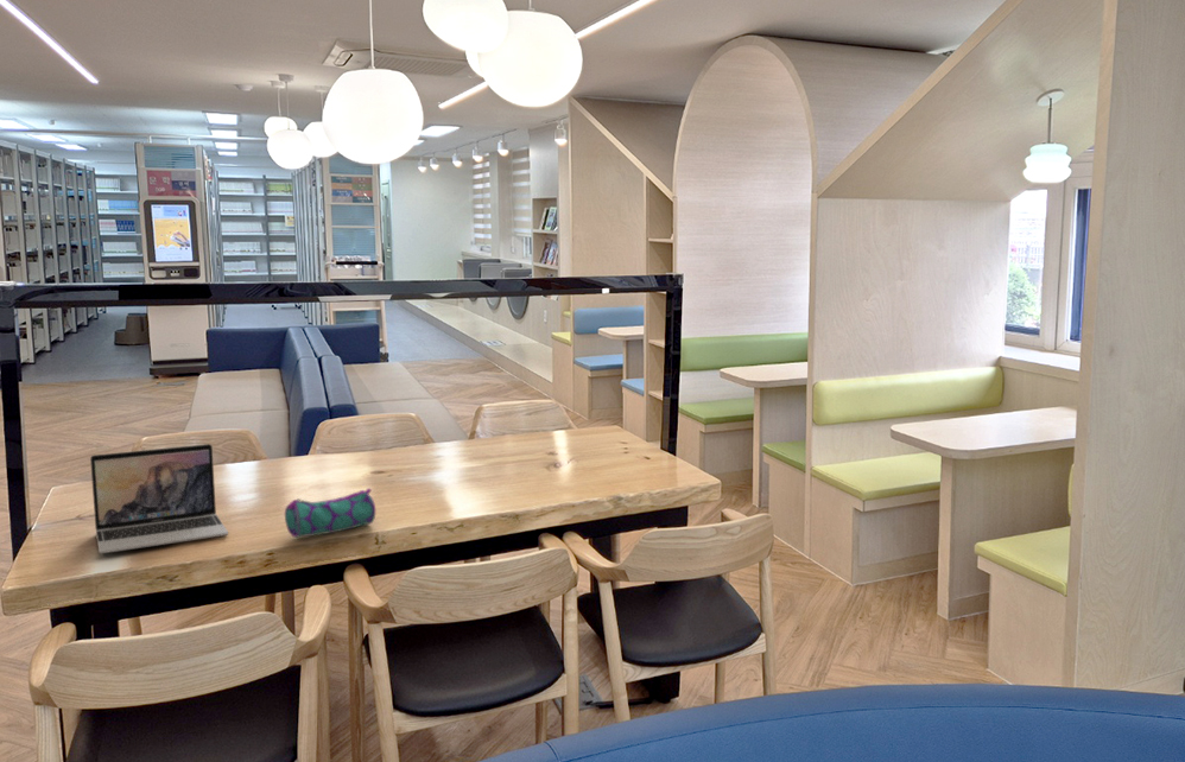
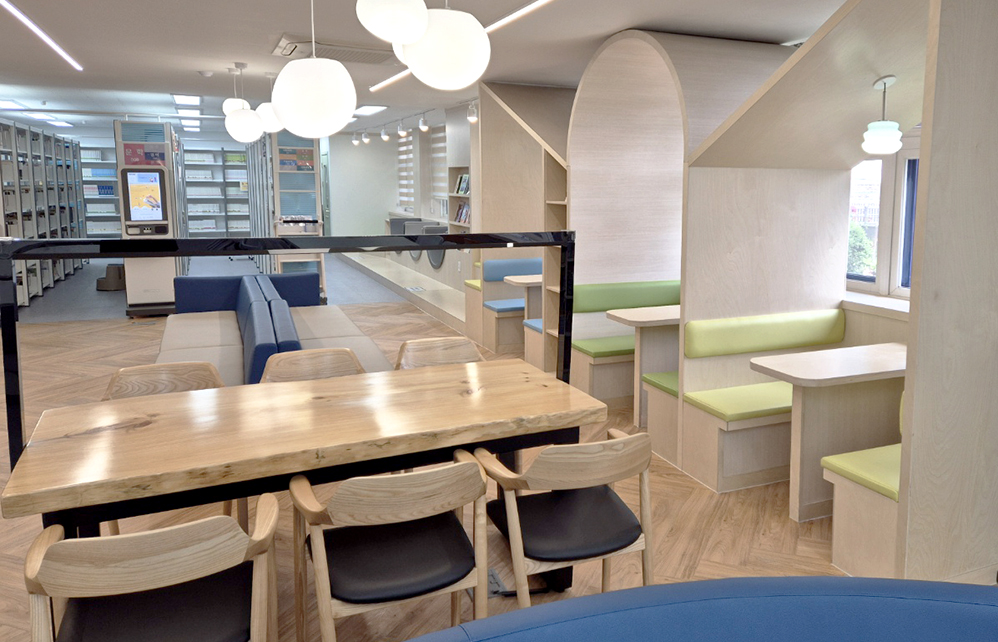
- laptop (159, 495)
- pencil case (330, 512)
